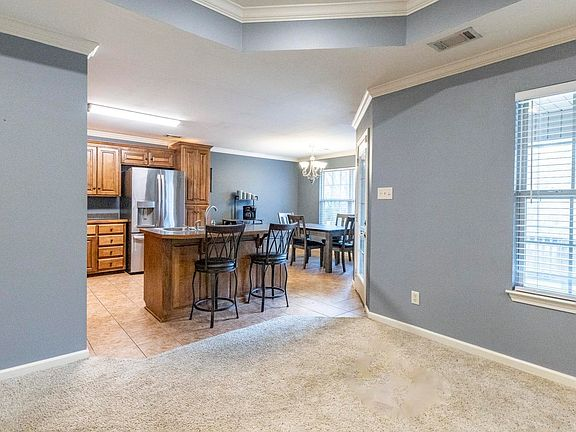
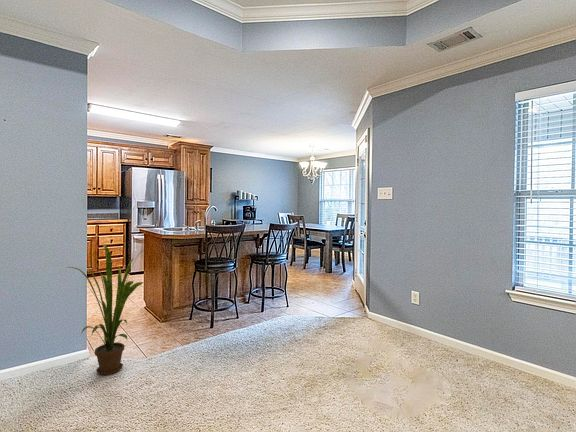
+ house plant (105, 308)
